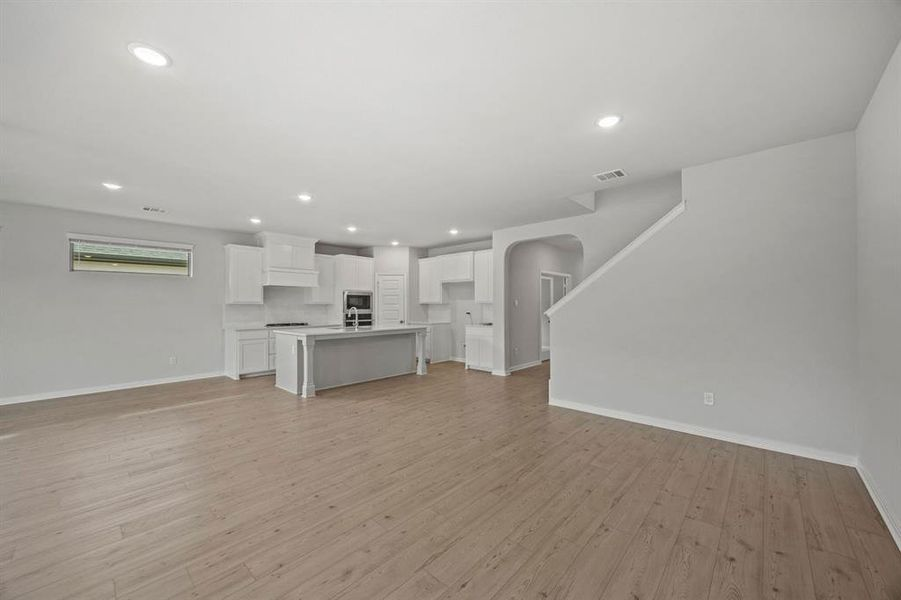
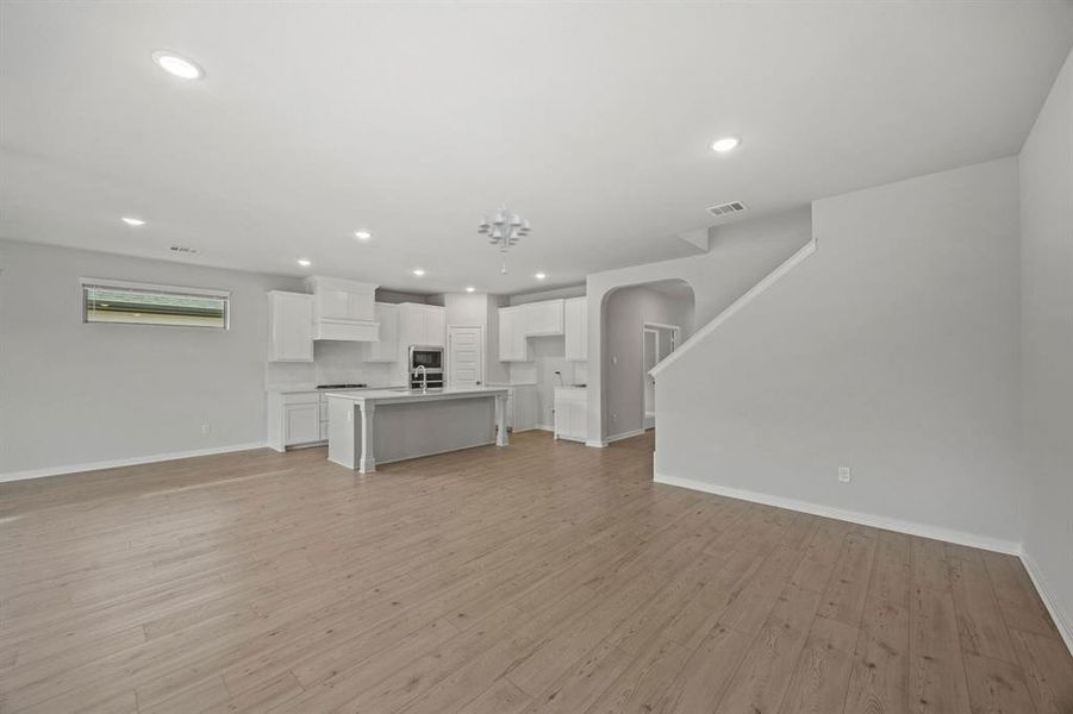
+ chandelier (504, 238)
